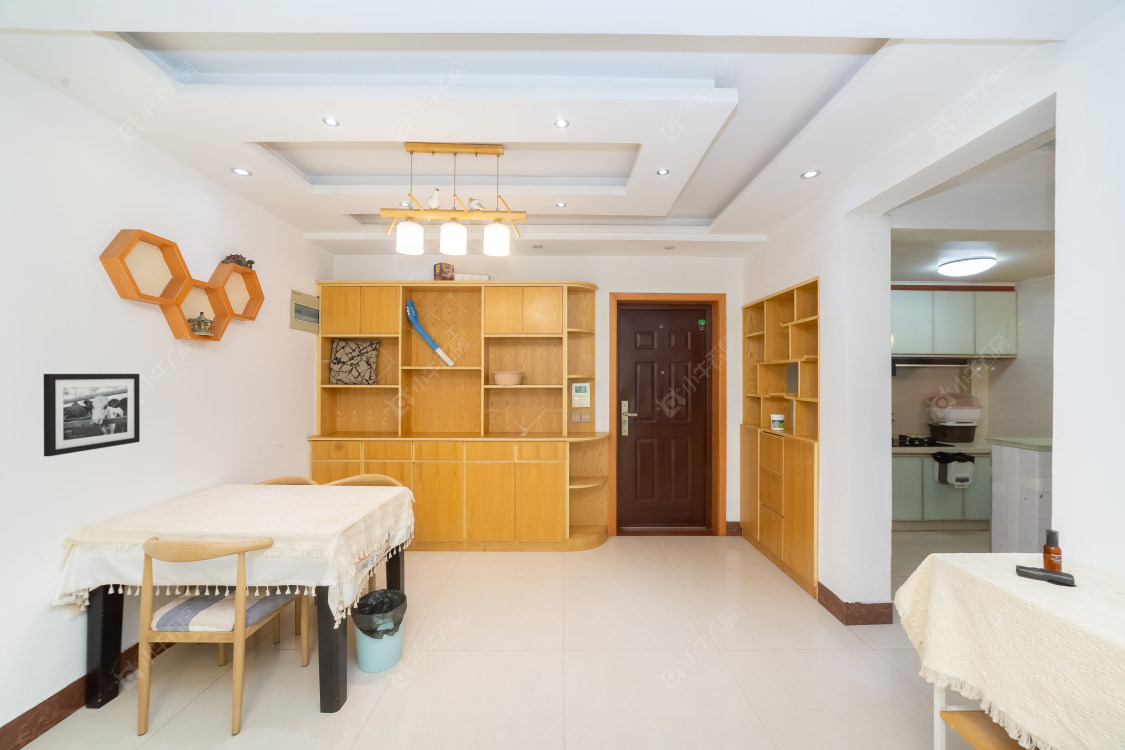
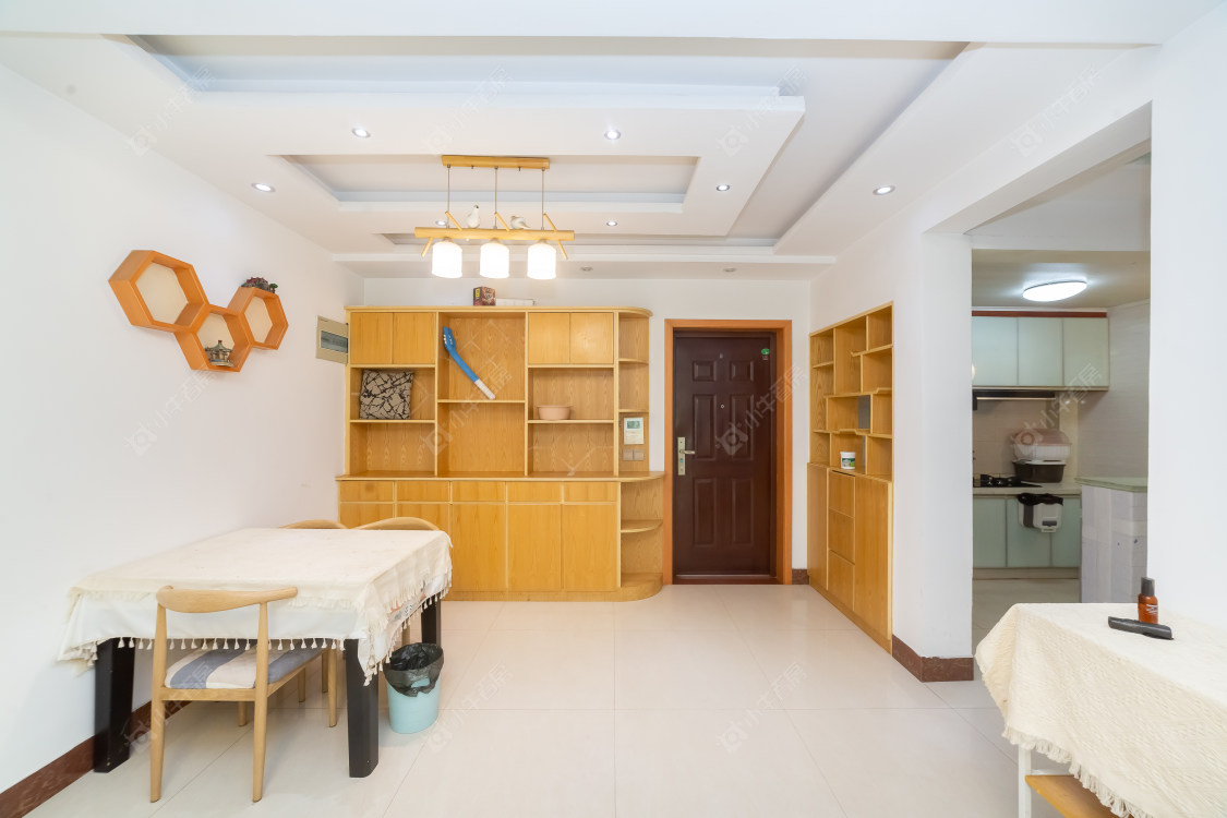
- picture frame (96, 411)
